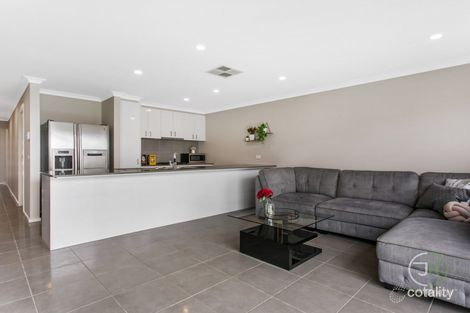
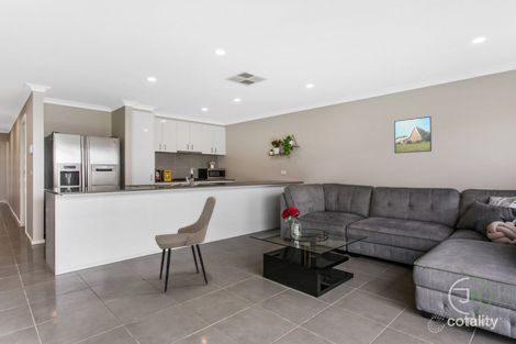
+ dining chair (187, 238)
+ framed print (412, 135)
